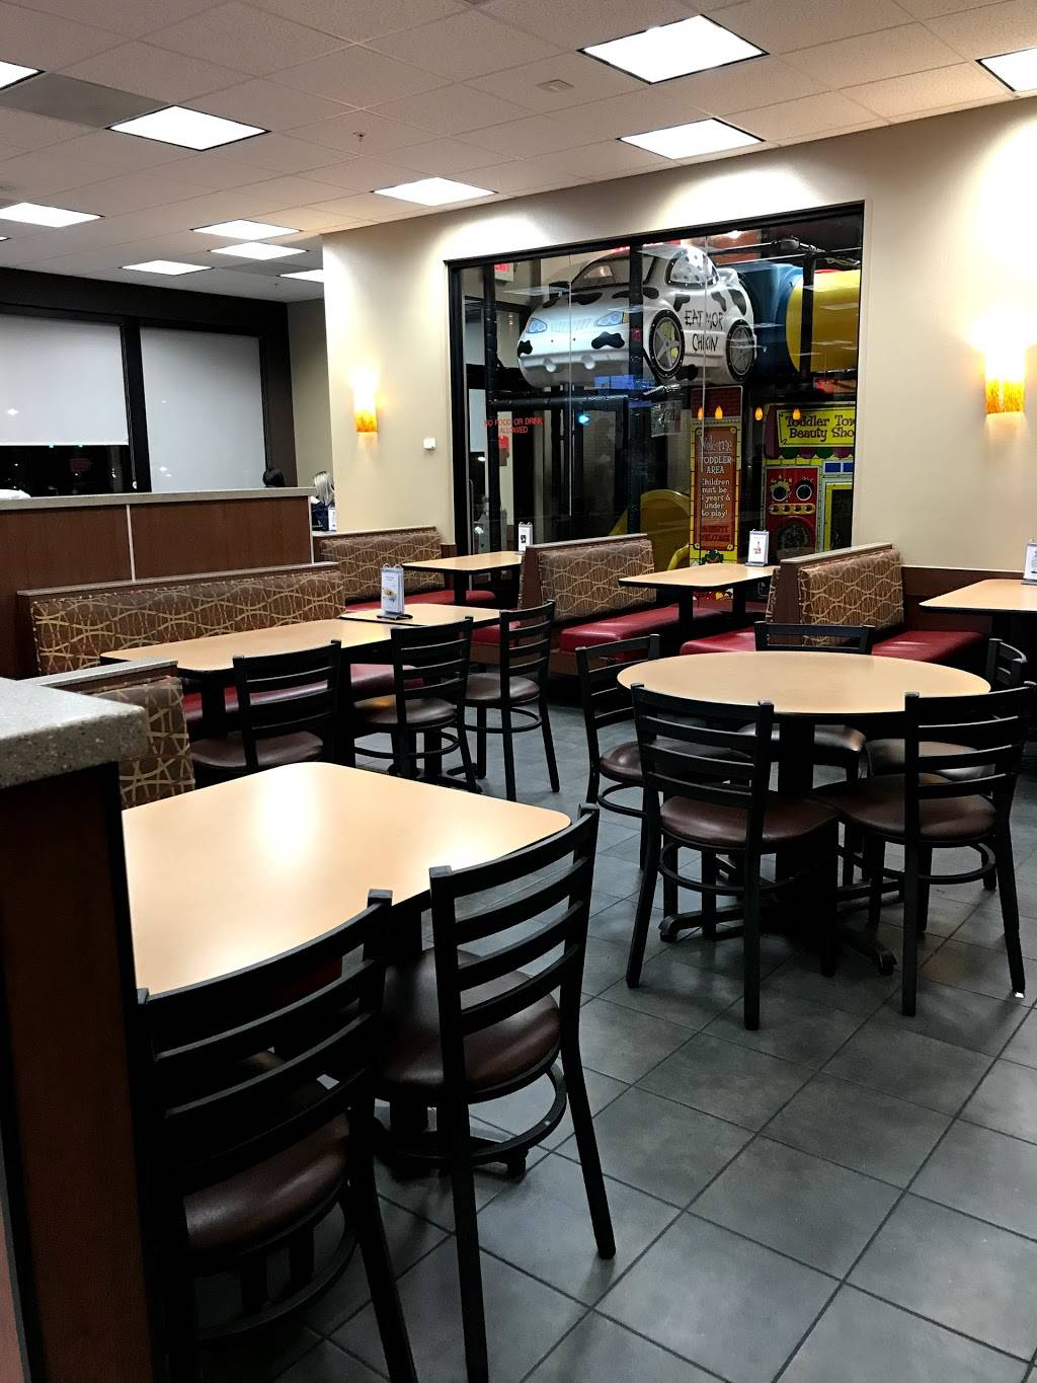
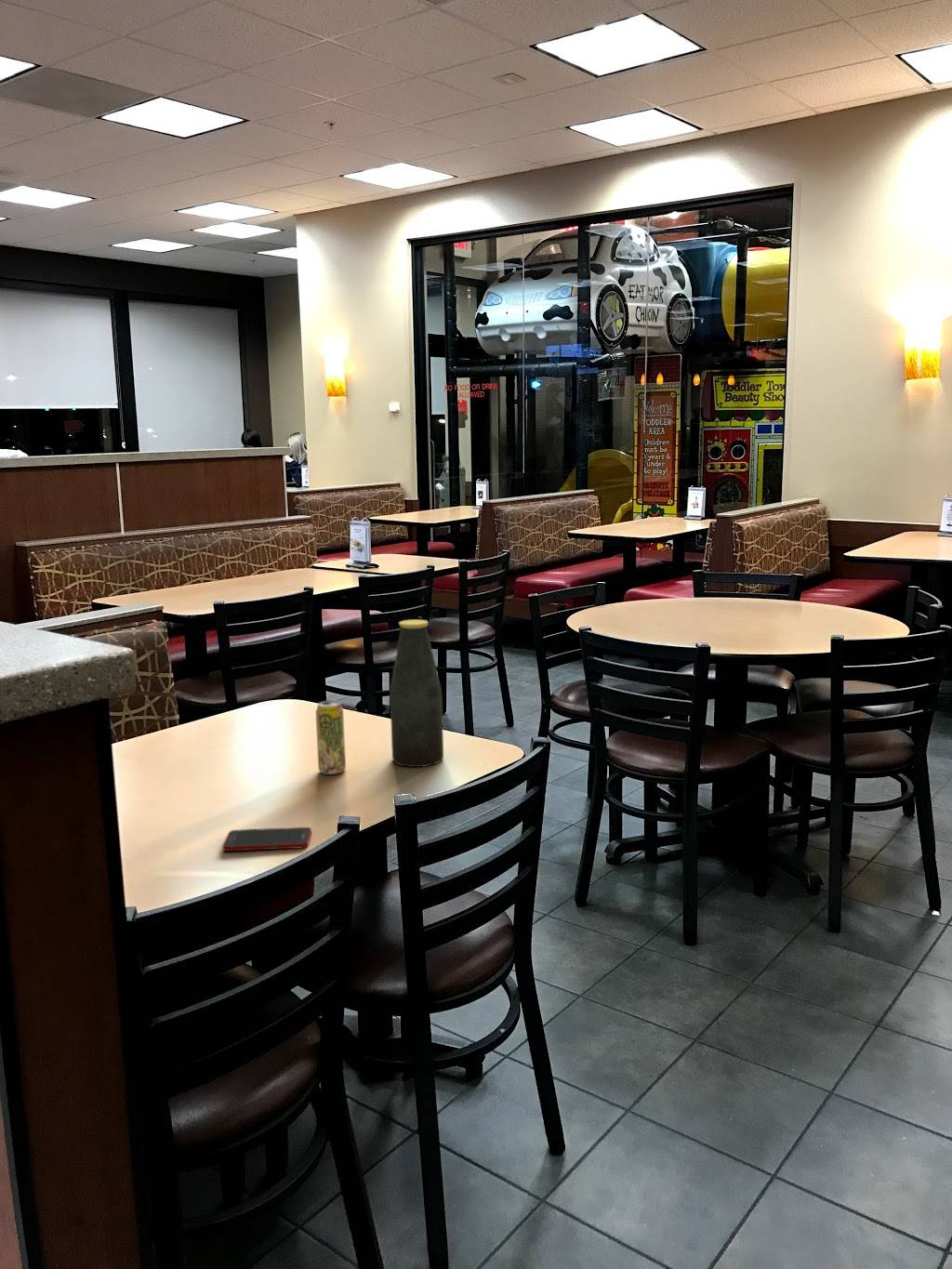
+ beverage can (330, 736)
+ bottle (416, 692)
+ cell phone (268, 839)
